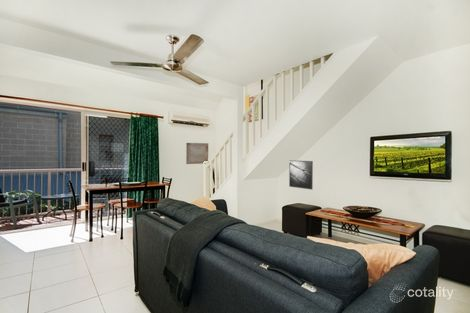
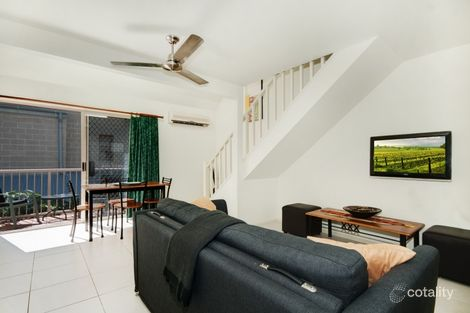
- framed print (300, 174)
- stone plaque (197, 153)
